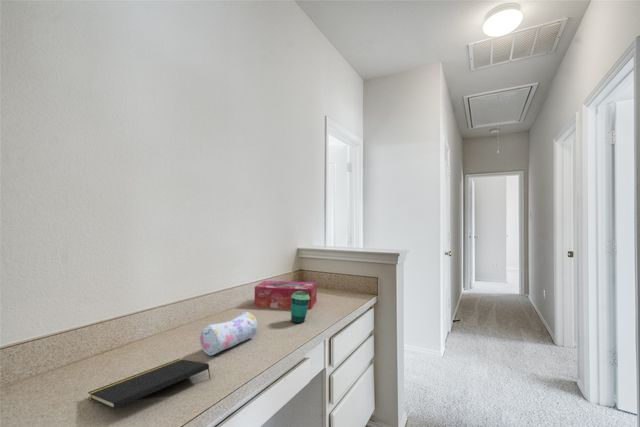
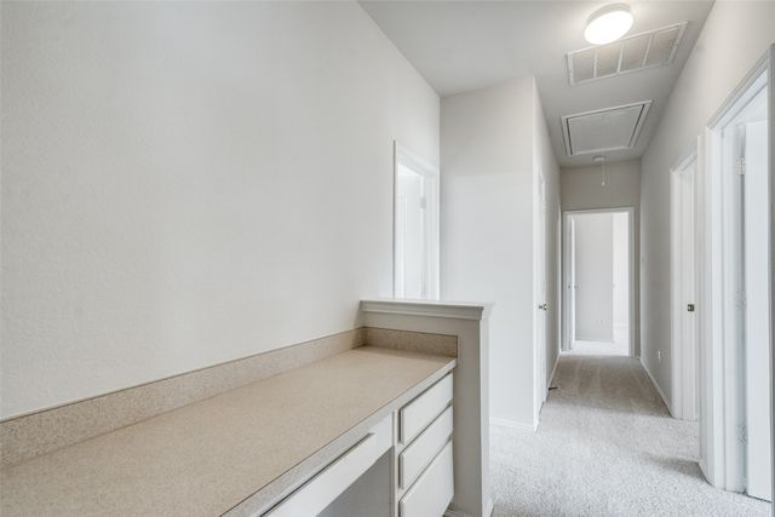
- cup (300, 306)
- pencil case (230, 331)
- notepad (151, 380)
- tissue box (286, 294)
